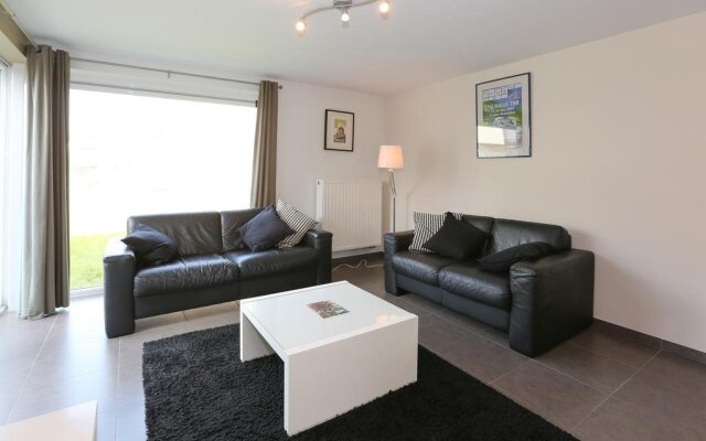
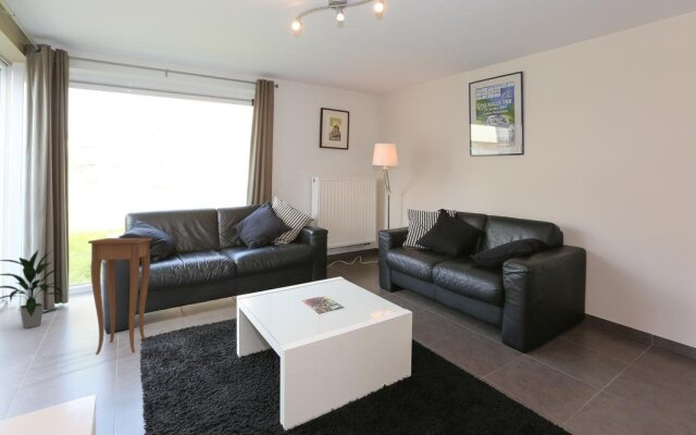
+ side table (129, 293)
+ indoor plant (29, 288)
